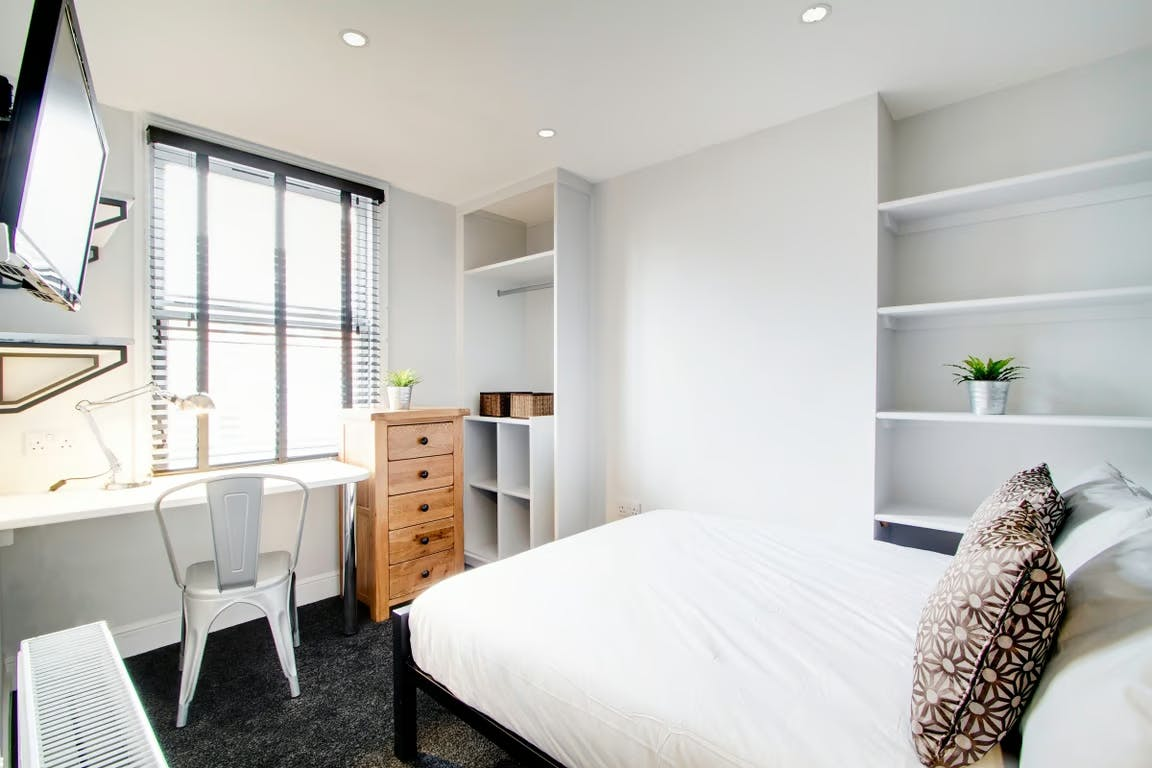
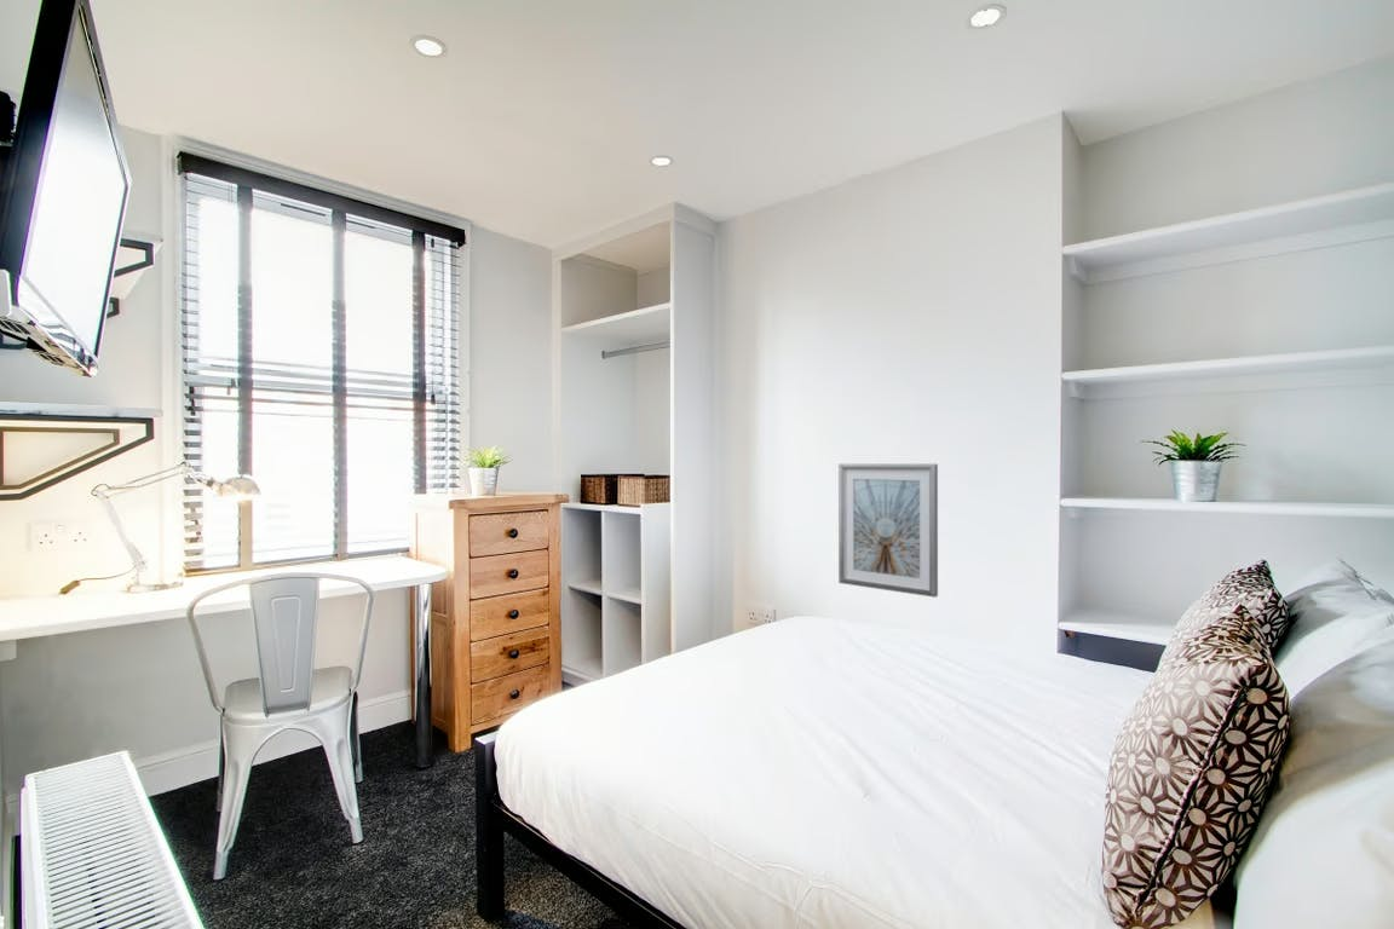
+ picture frame (885, 526)
